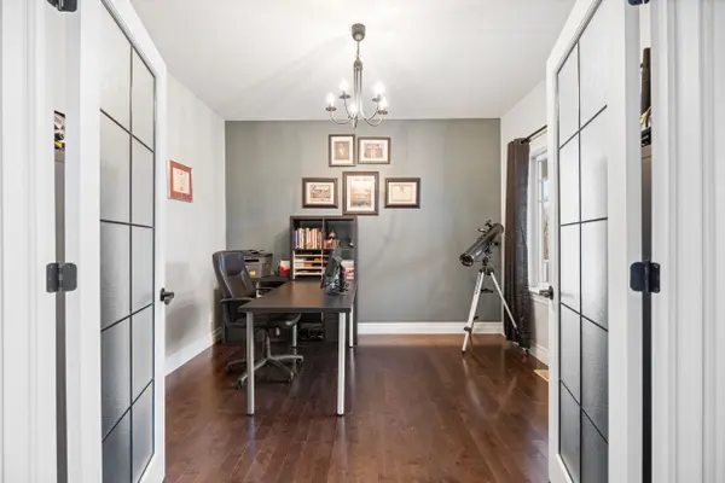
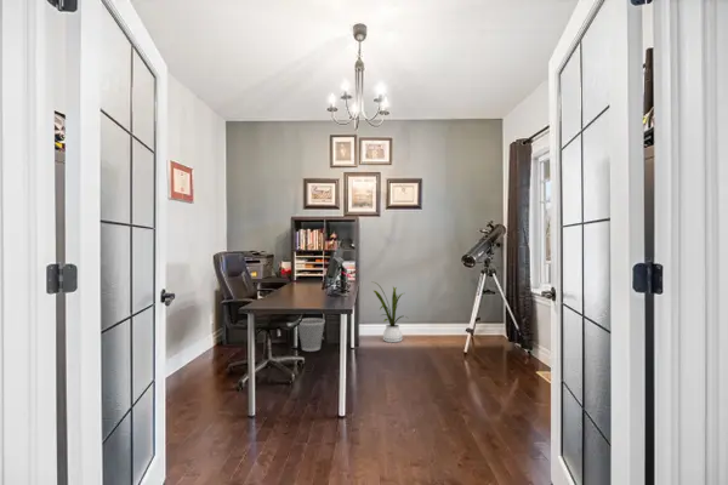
+ wastebasket (311, 335)
+ house plant (389, 310)
